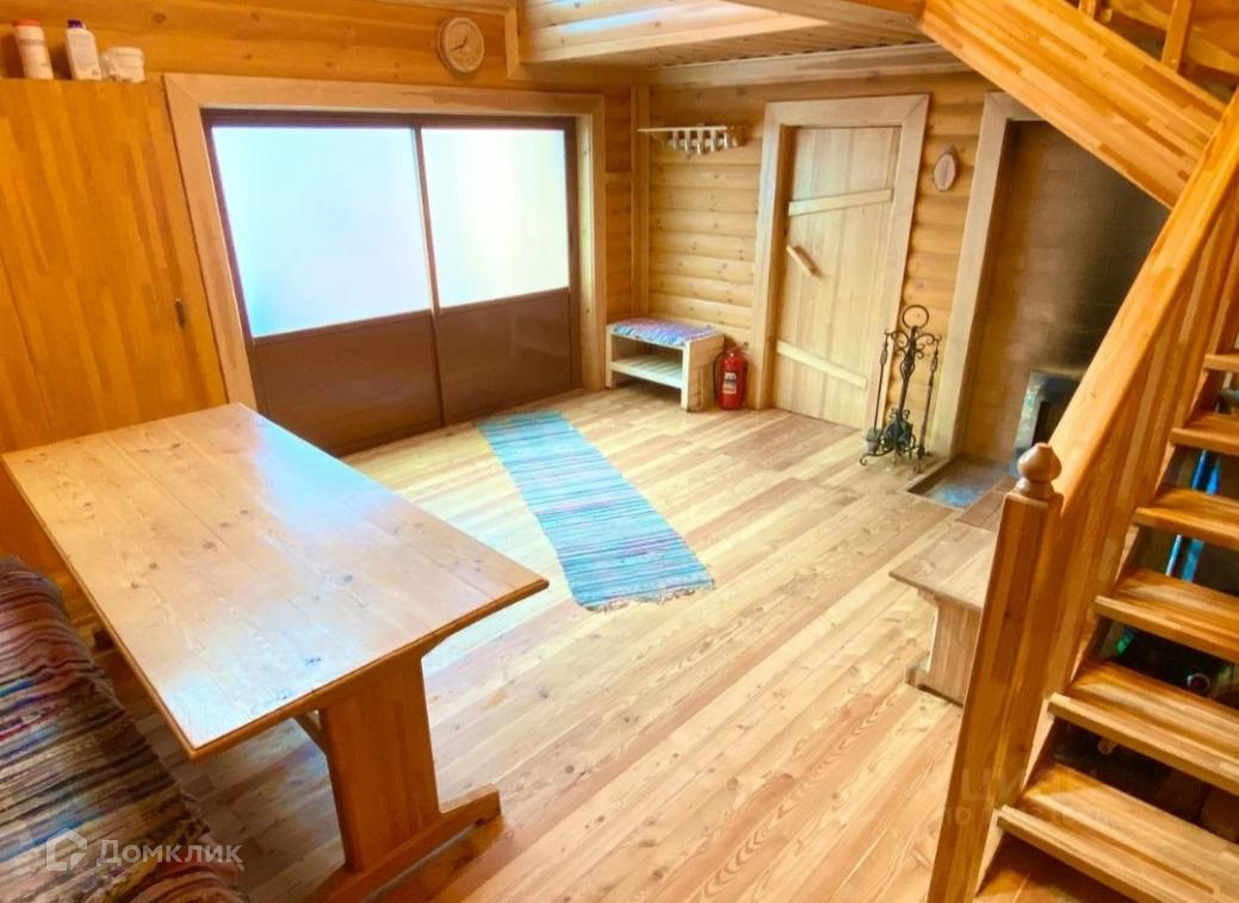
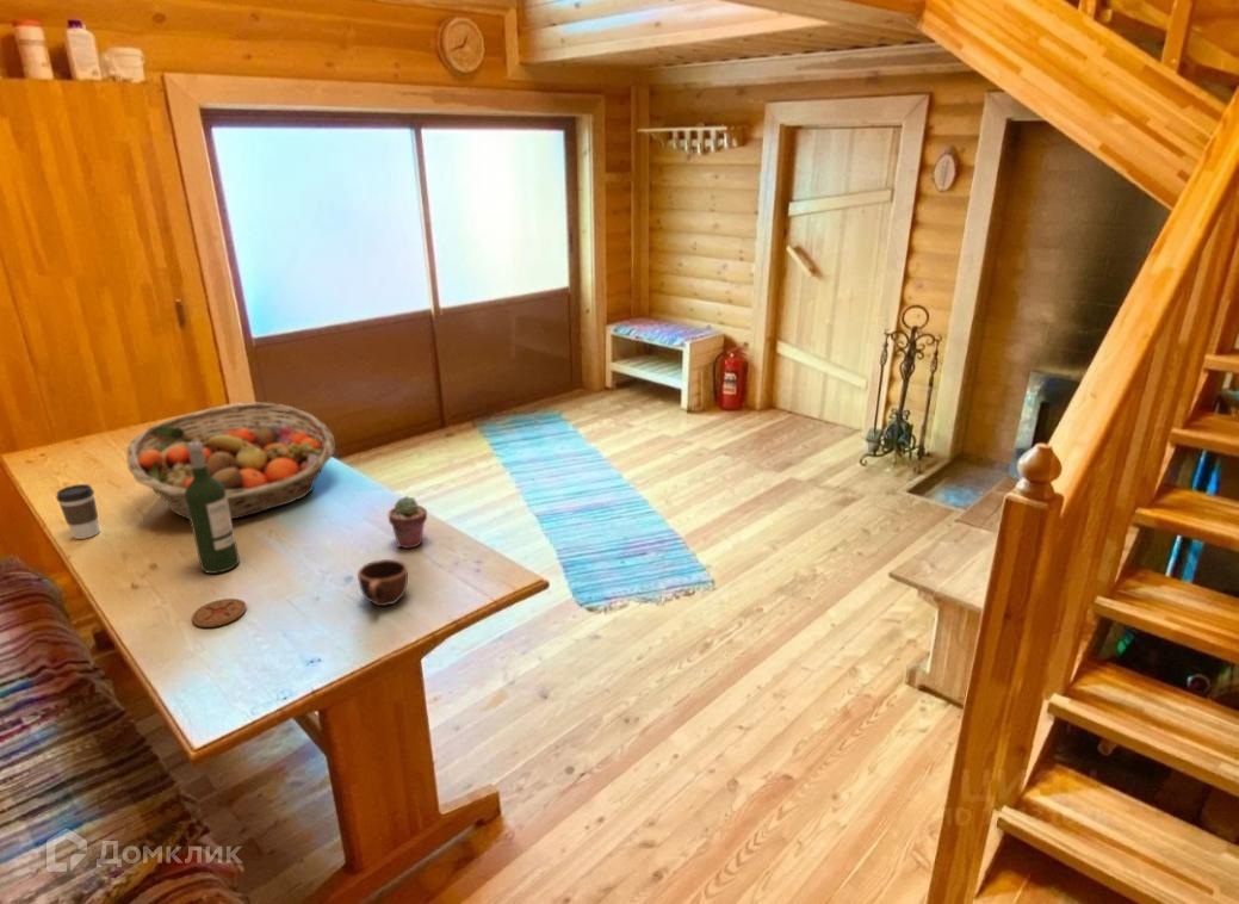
+ coaster (219, 612)
+ fruit basket (237, 459)
+ wine bottle (207, 506)
+ potted succulent (408, 520)
+ coffee cup (80, 512)
+ mug (385, 586)
